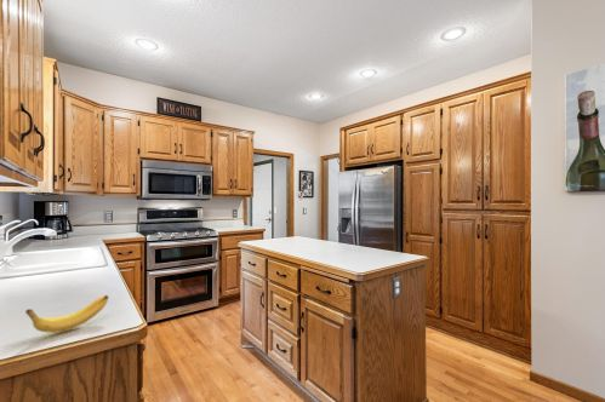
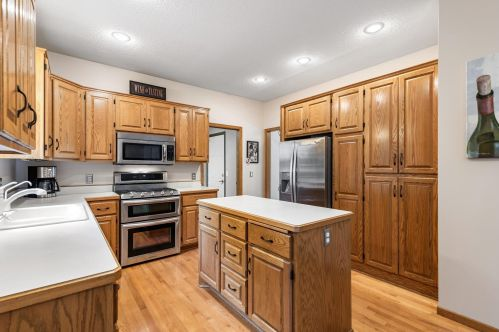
- banana (72, 314)
